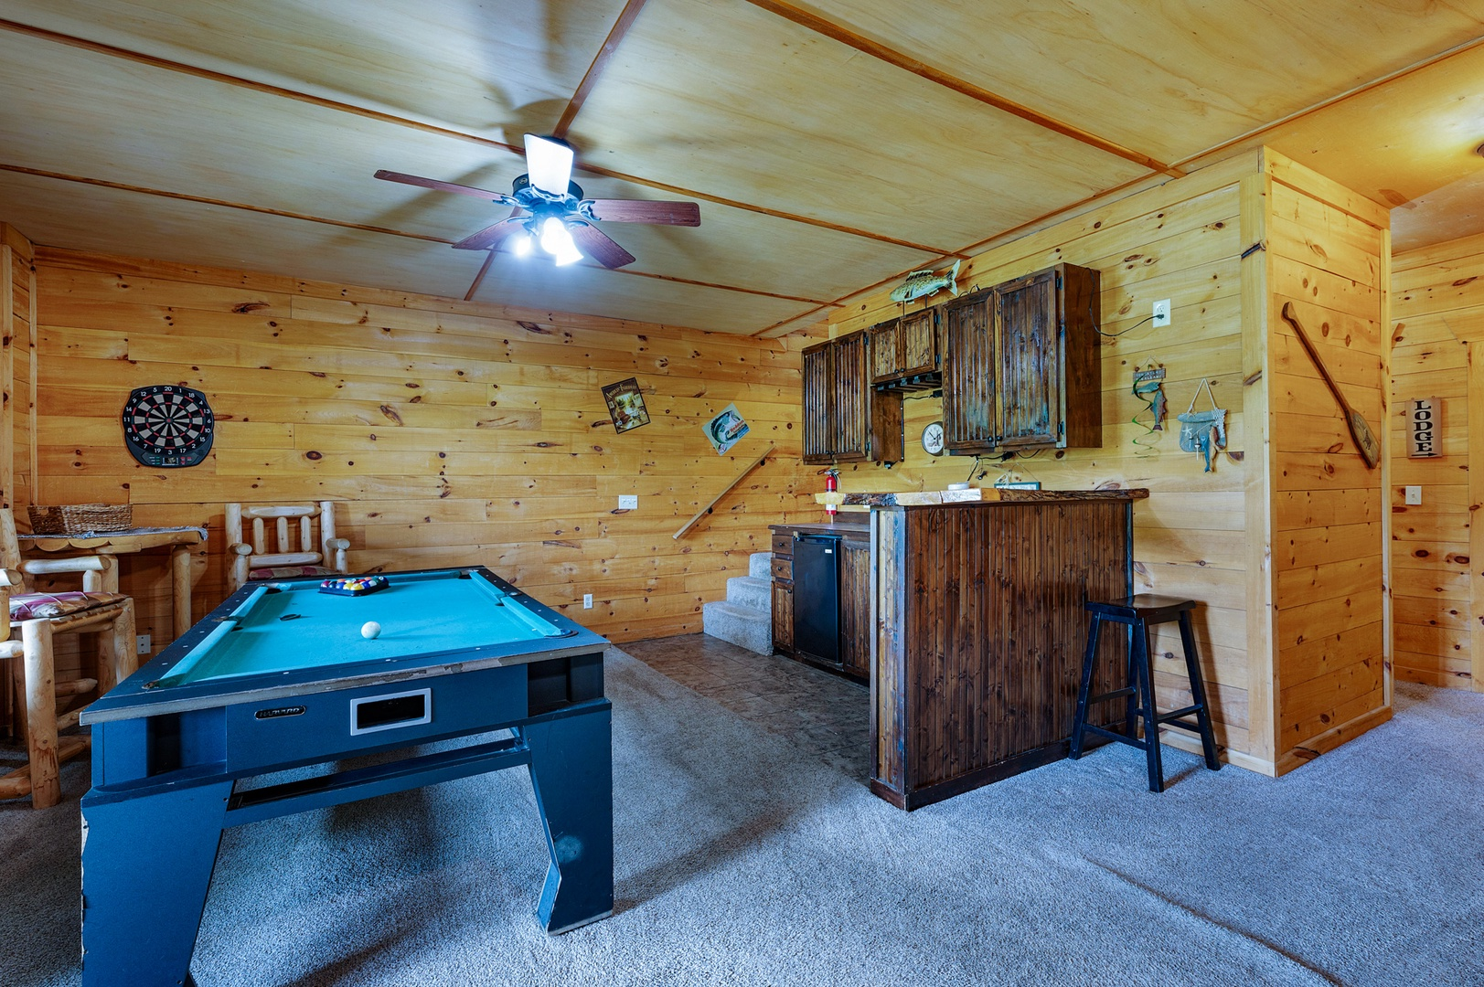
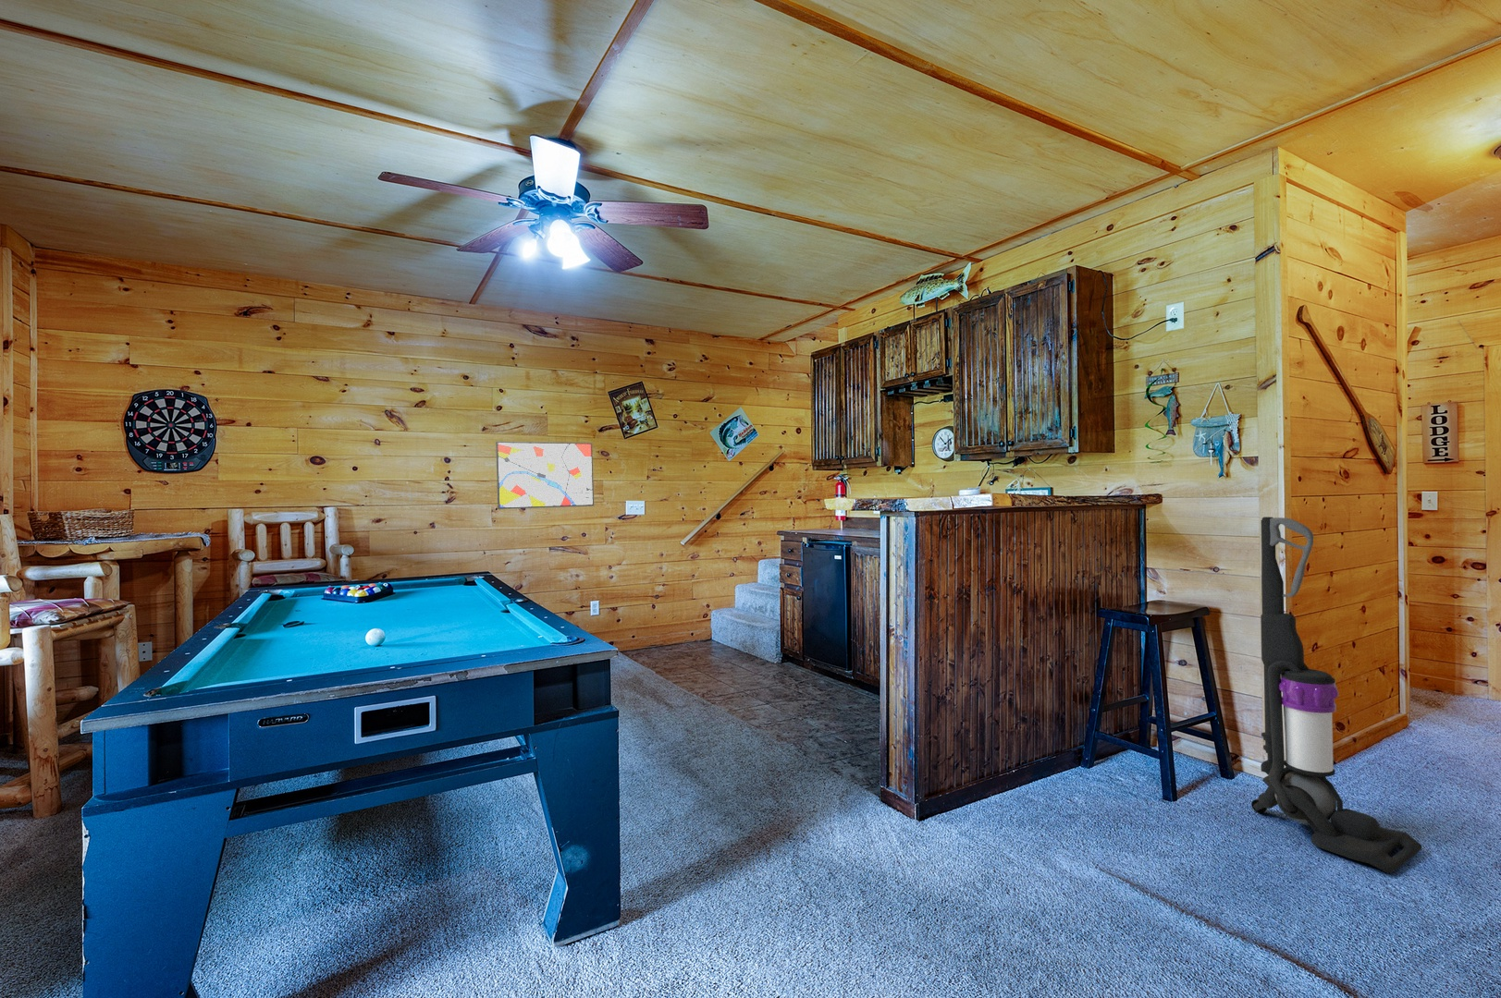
+ vacuum cleaner (1320, 676)
+ wall art (546, 474)
